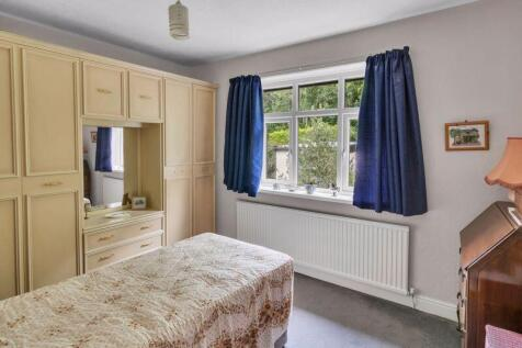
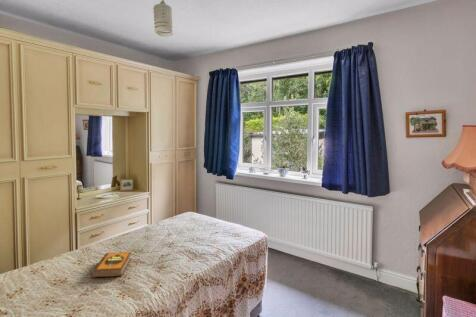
+ hardback book (112, 263)
